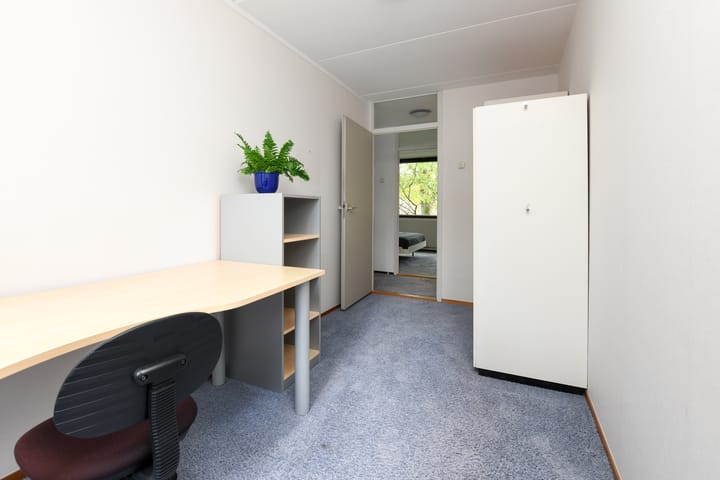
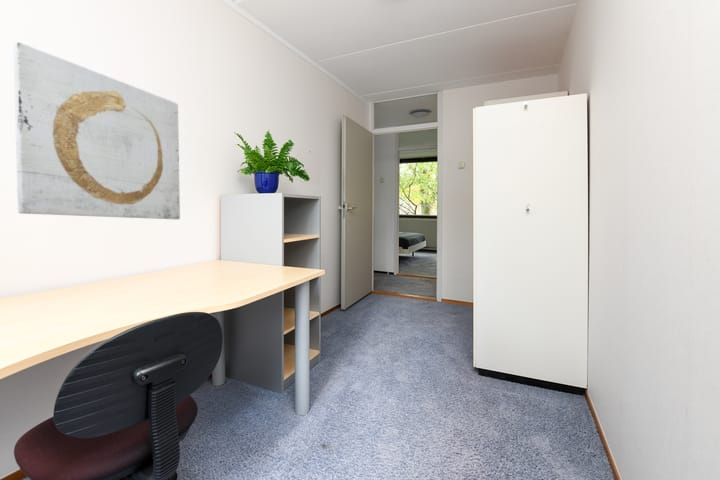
+ wall art (112, 148)
